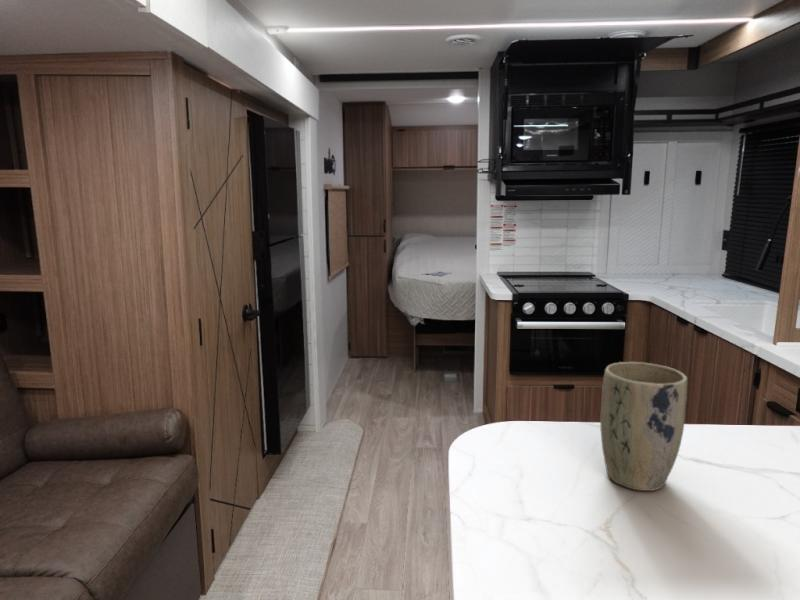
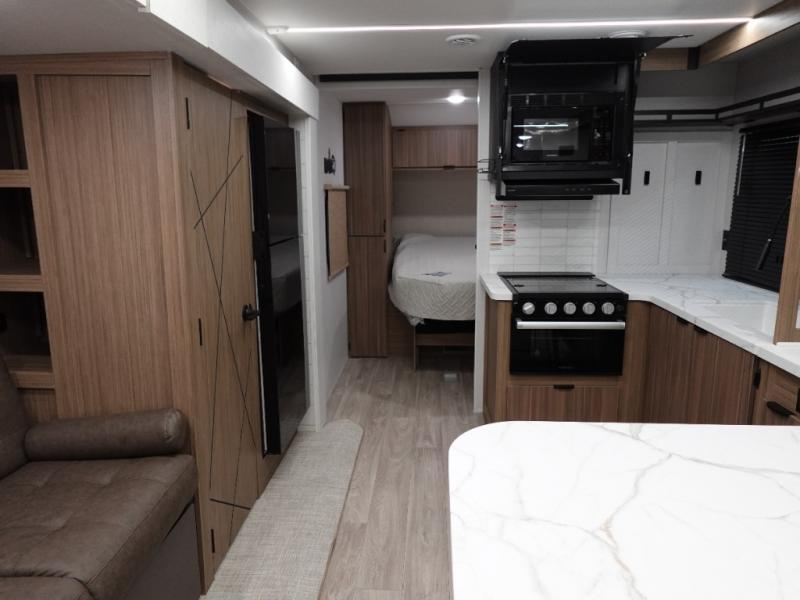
- plant pot (640, 426)
